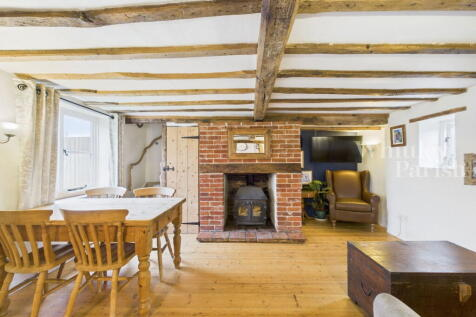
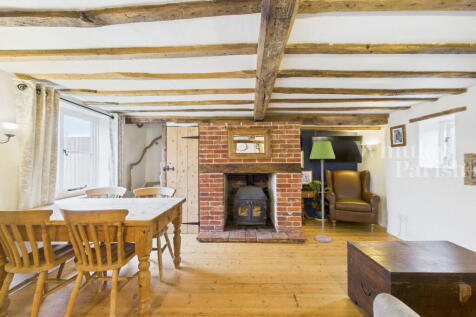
+ floor lamp (322, 190)
